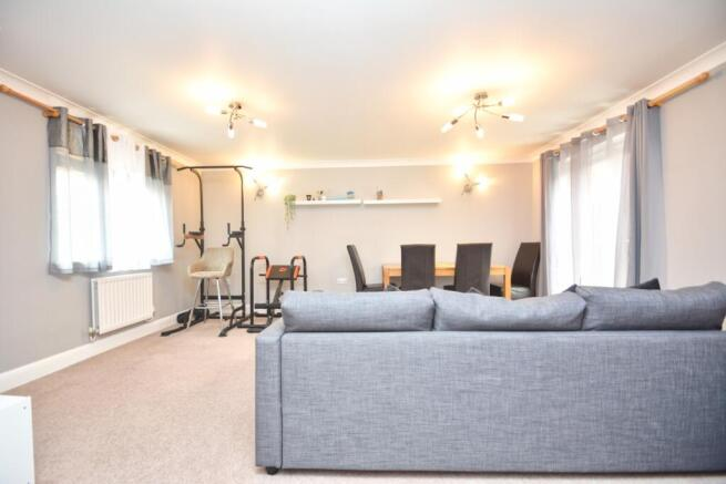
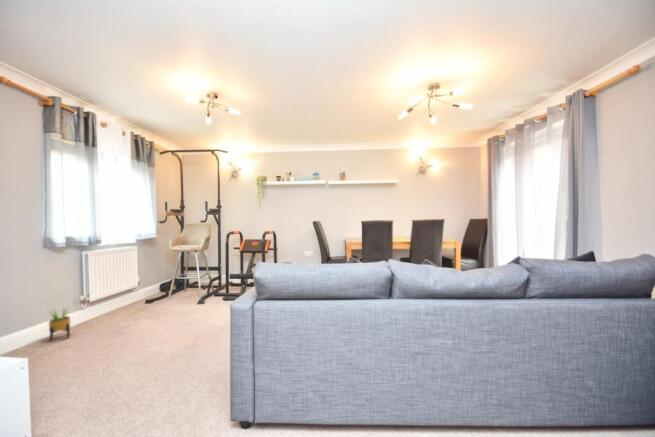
+ potted plant (59, 321)
